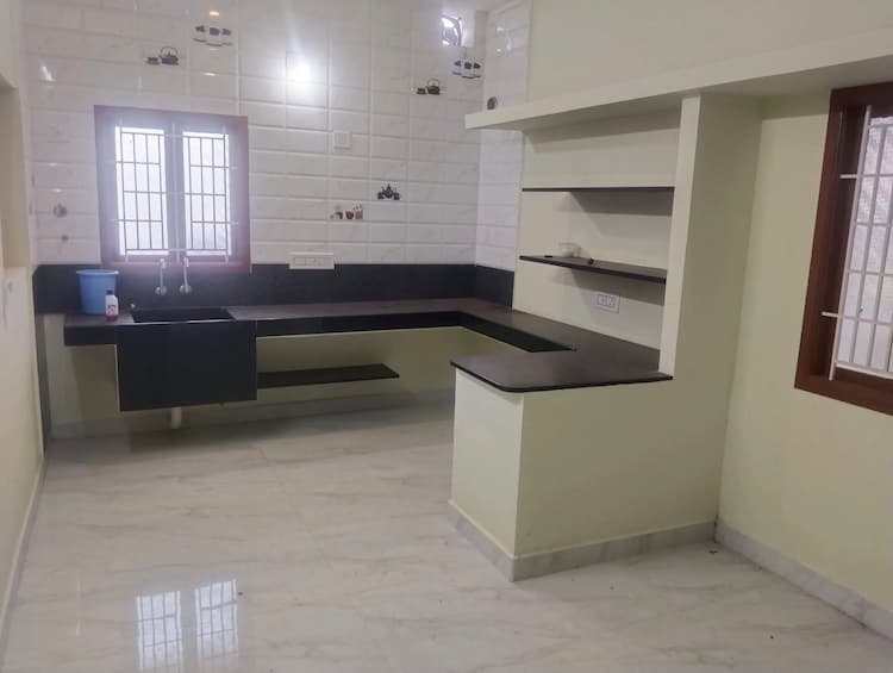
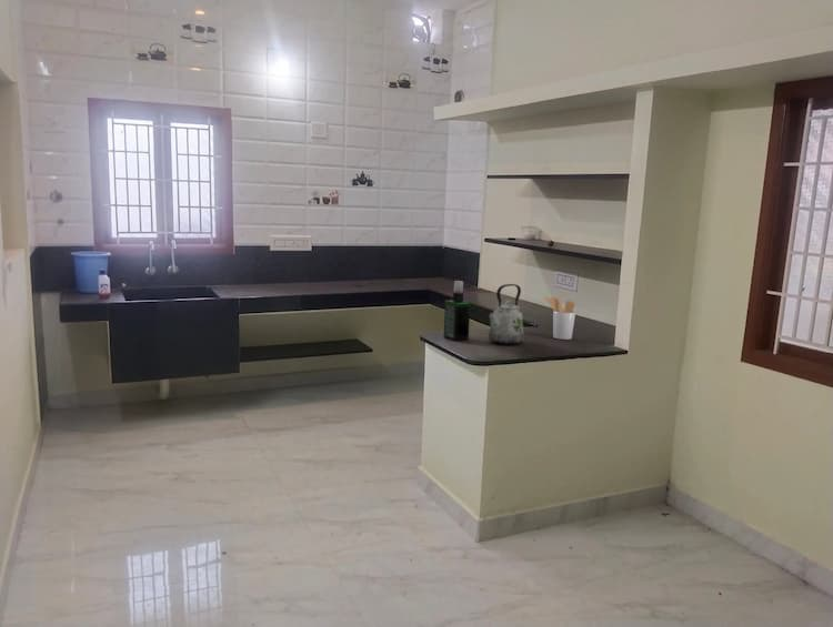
+ utensil holder (559, 316)
+ kettle (503, 314)
+ spray bottle (456, 310)
